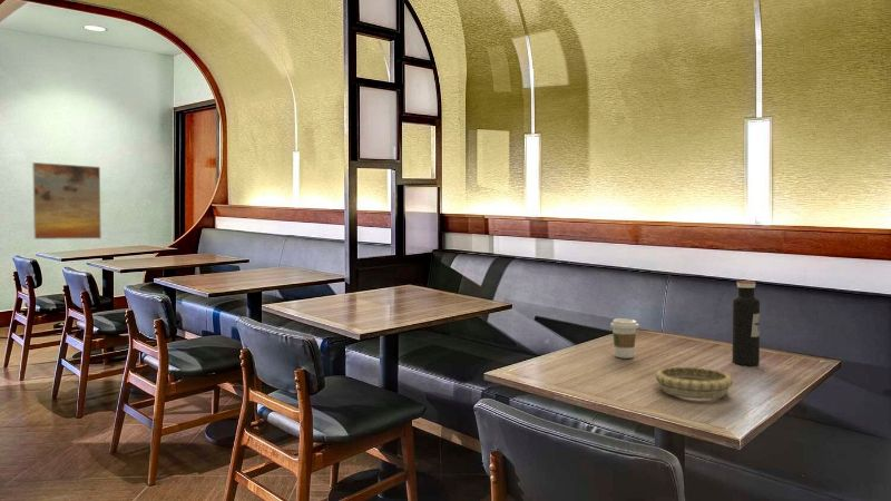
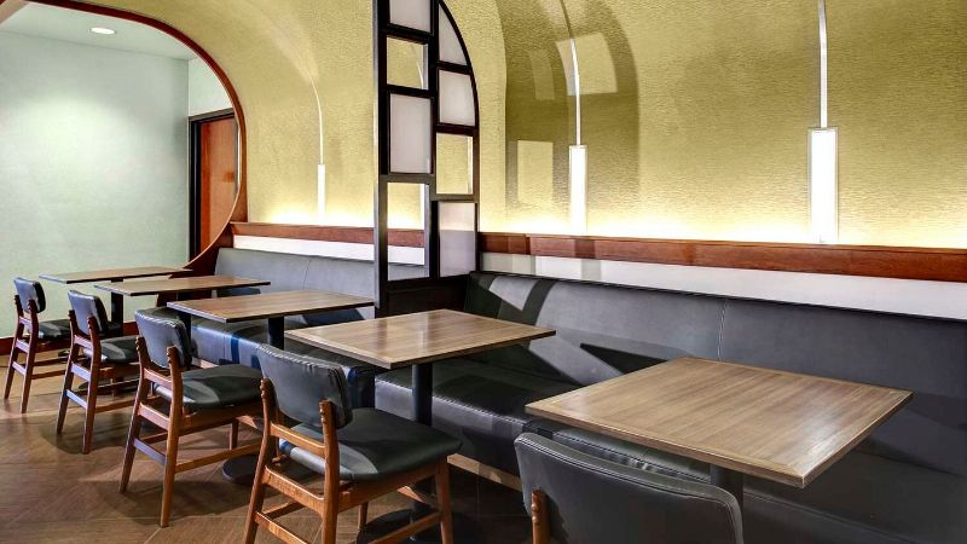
- water bottle (745, 322)
- coffee cup (624, 337)
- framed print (67, 202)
- decorative bowl (693, 382)
